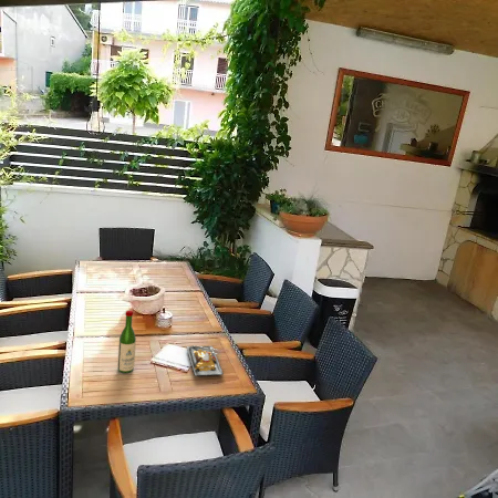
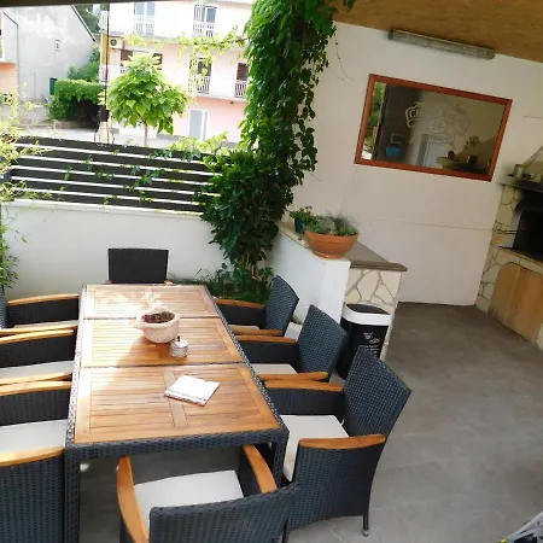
- wine bottle (127, 341)
- plate (207, 356)
